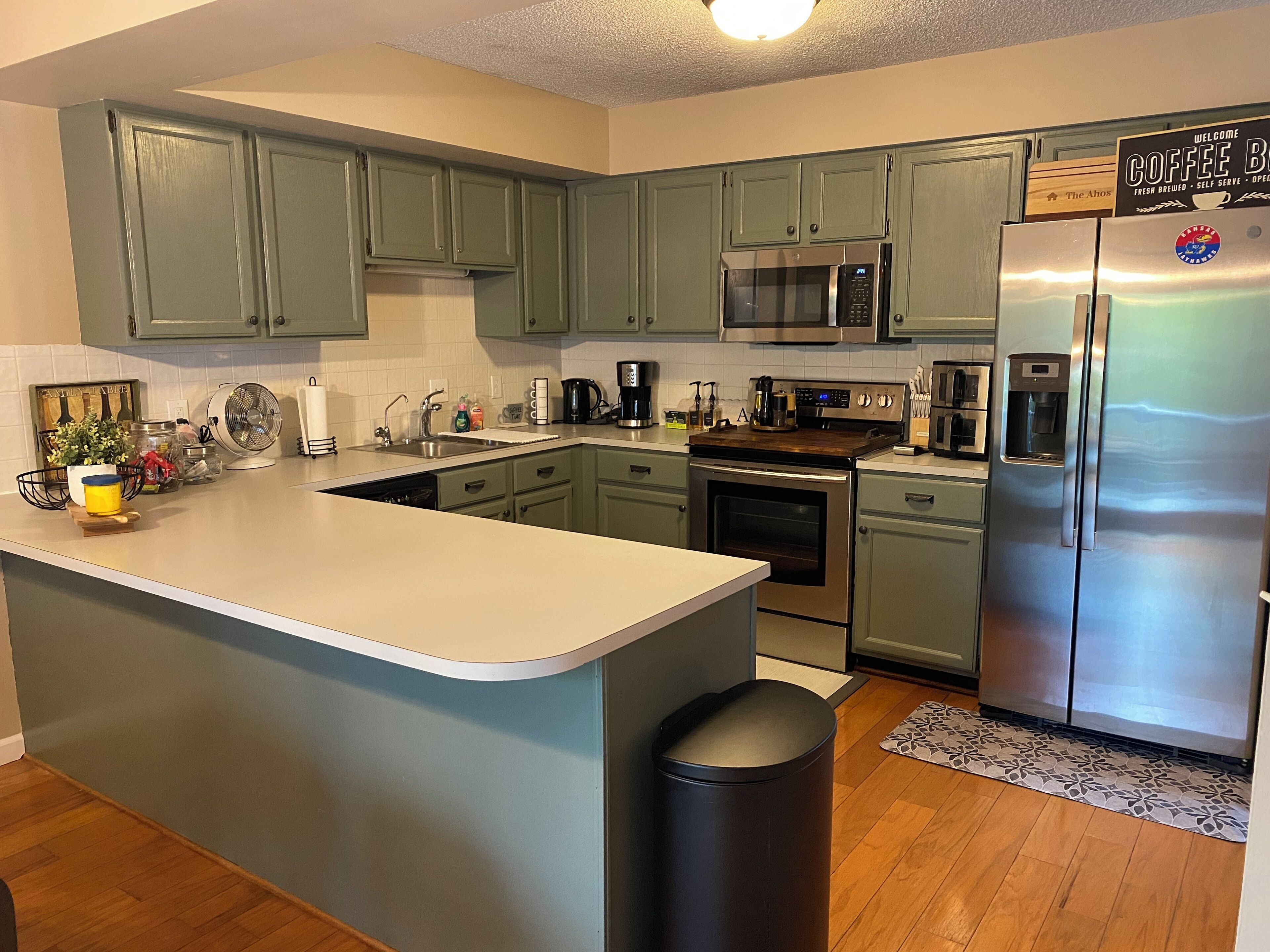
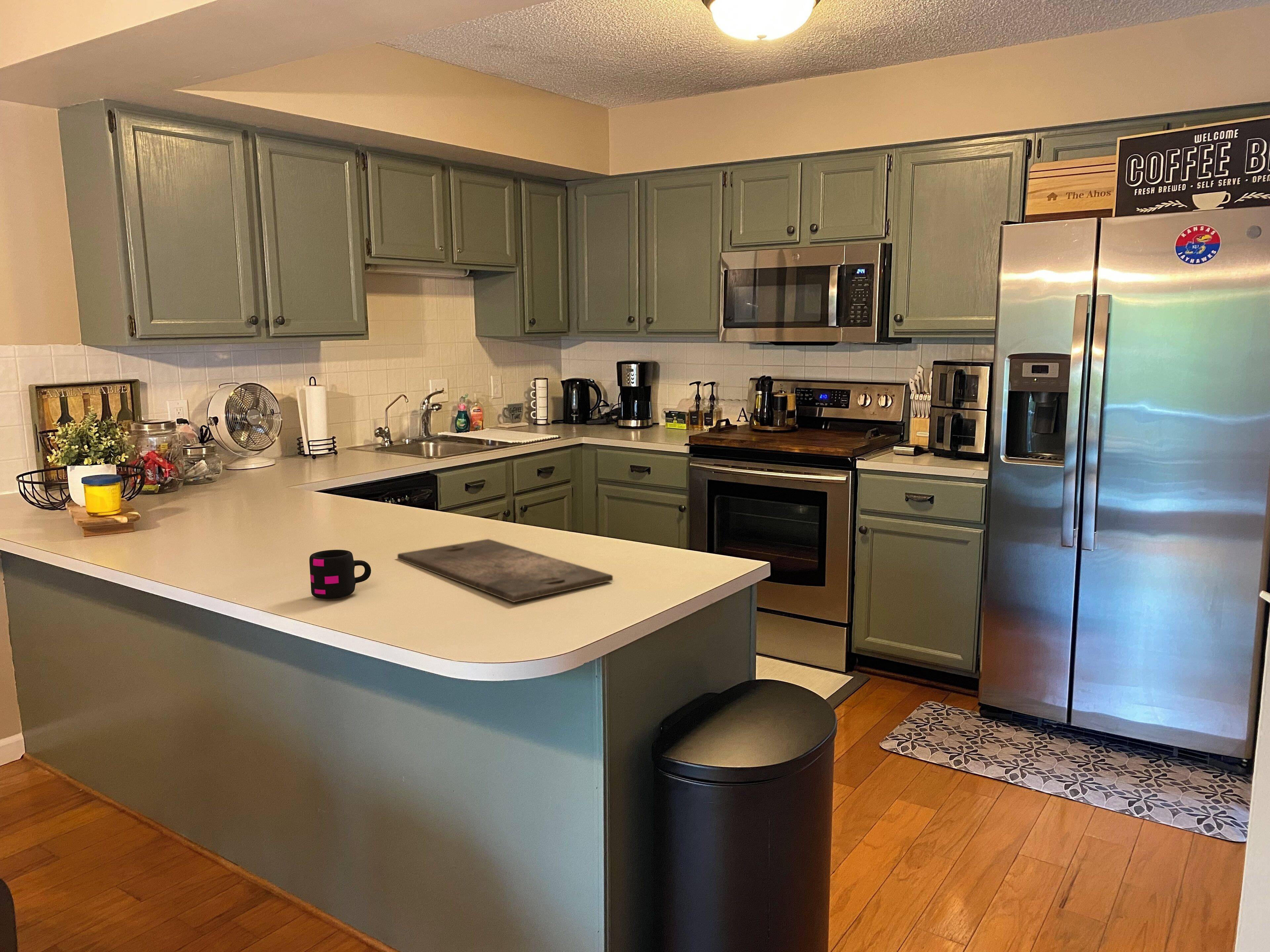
+ mug (341, 574)
+ cutting board (499, 566)
